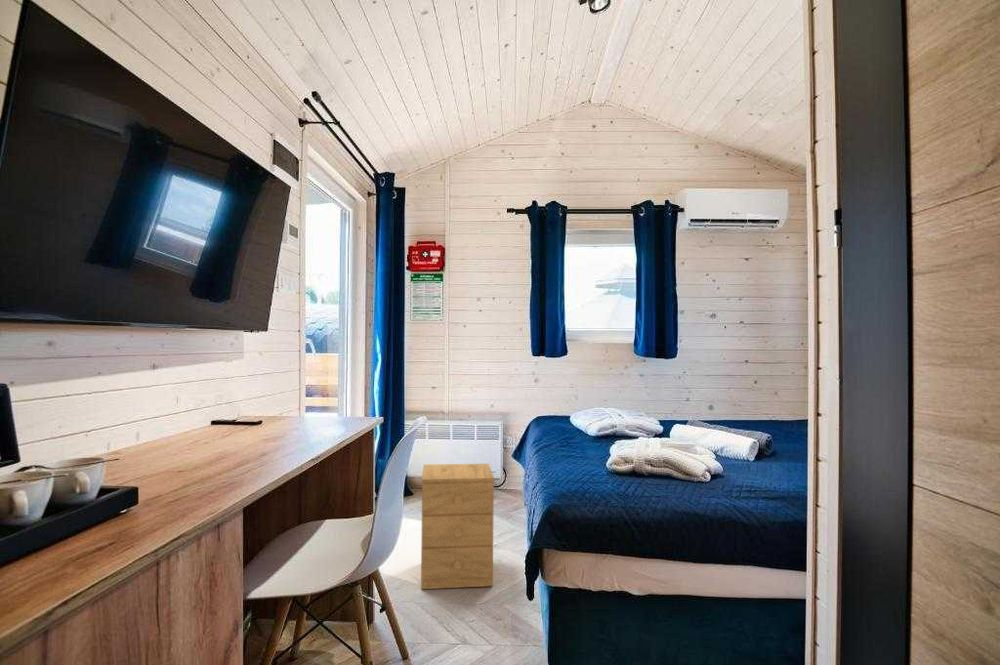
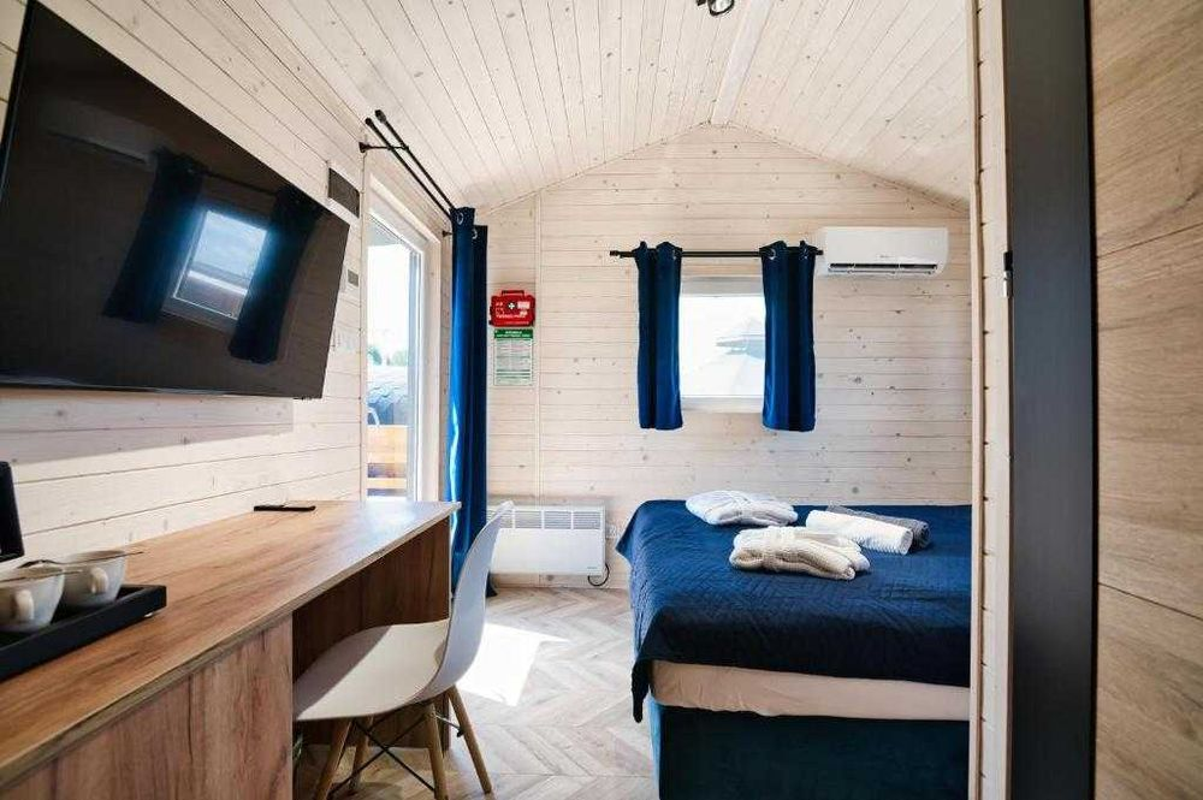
- nightstand (456, 523)
